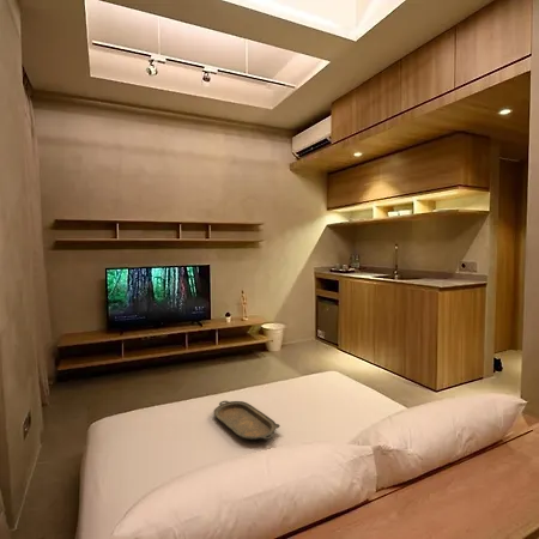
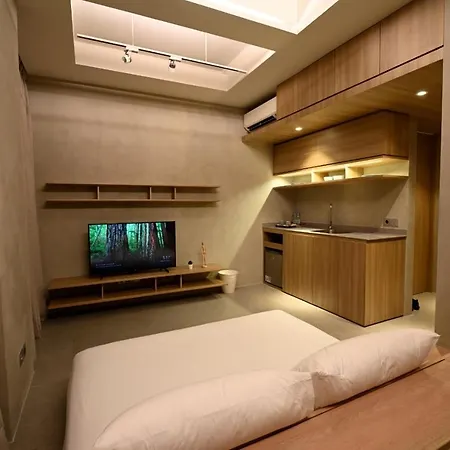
- serving tray (243, 419)
